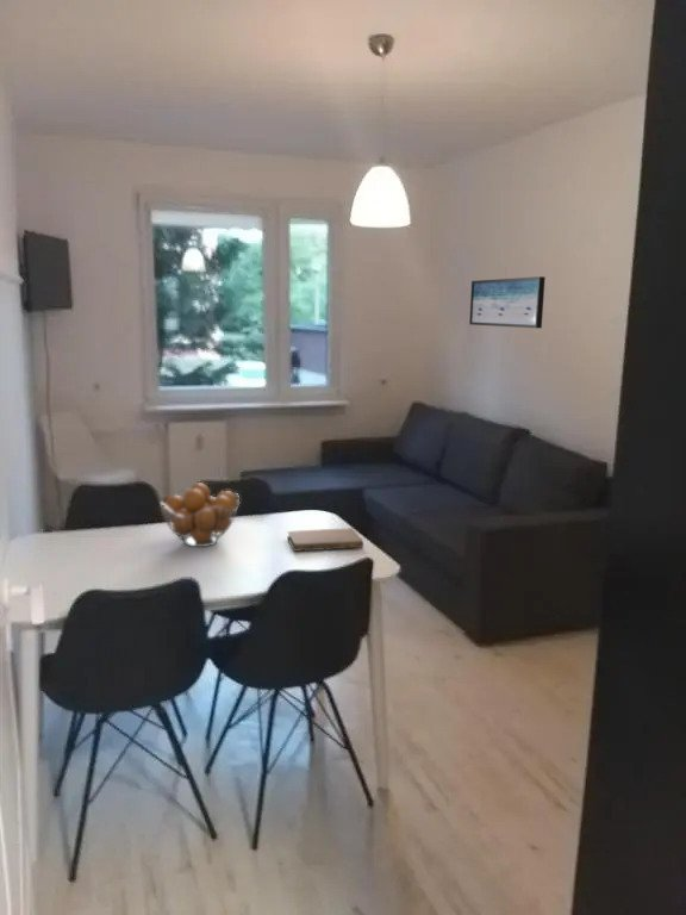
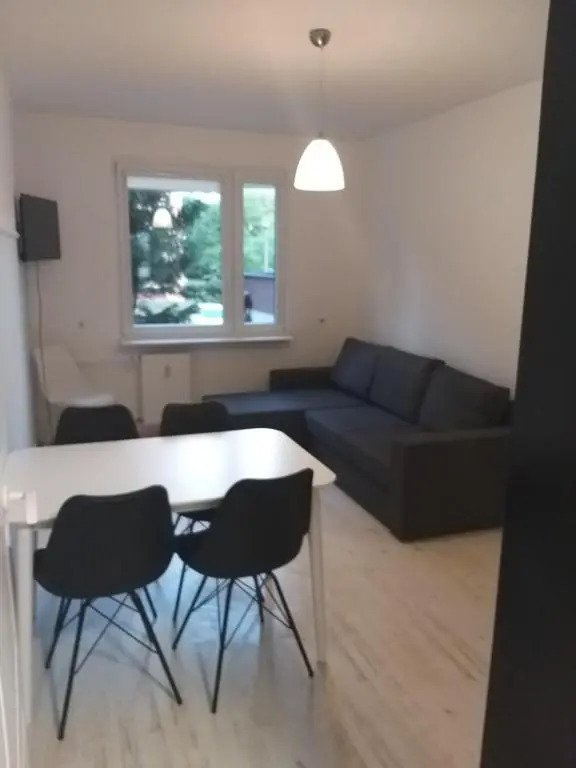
- fruit basket (200, 513)
- wall art (504, 303)
- notebook (324, 539)
